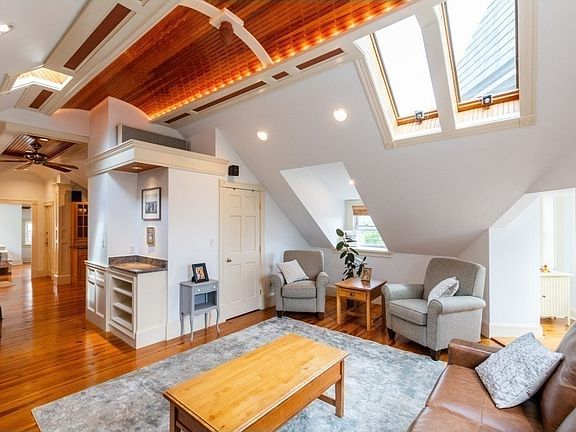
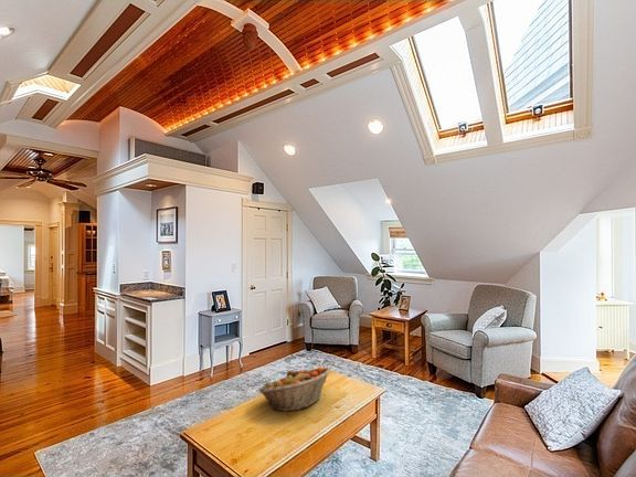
+ fruit basket (296, 384)
